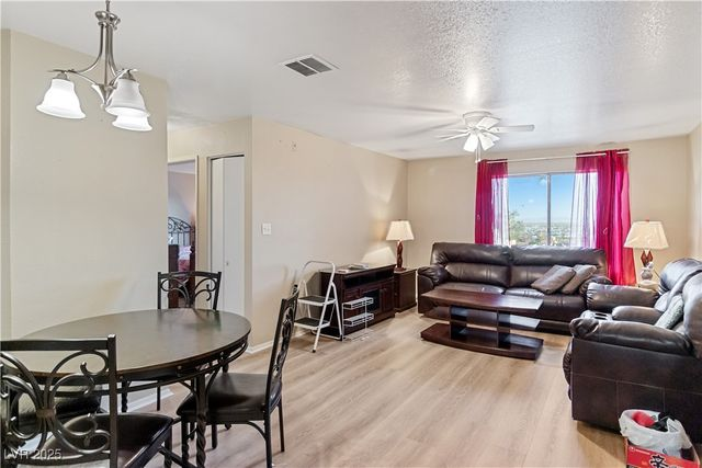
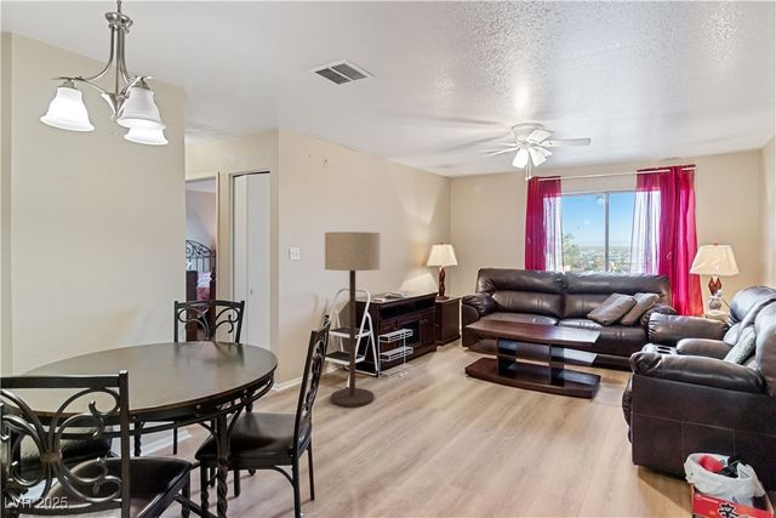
+ floor lamp (352, 315)
